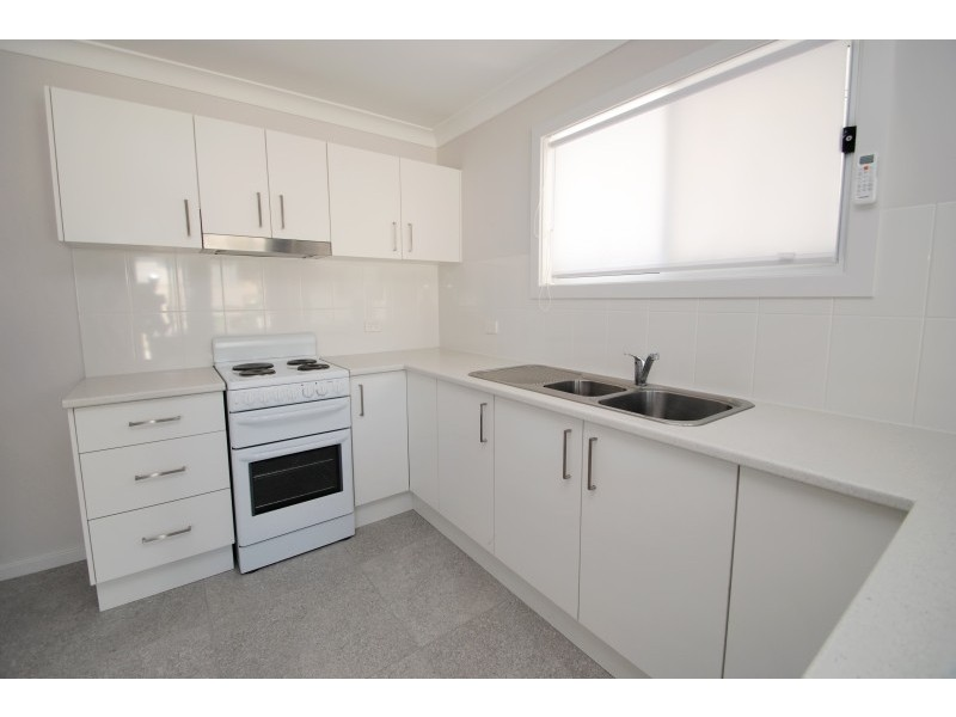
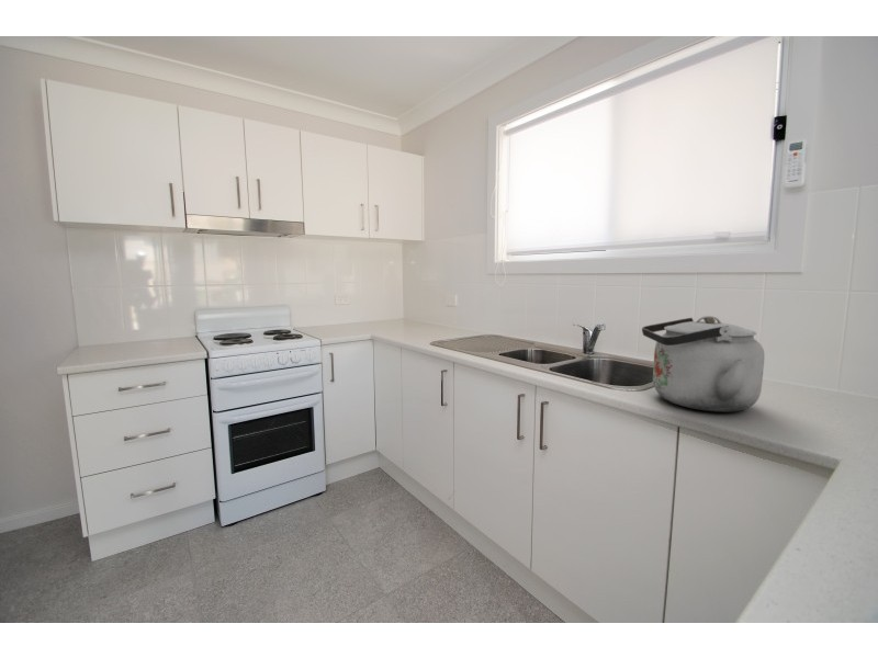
+ kettle (706, 361)
